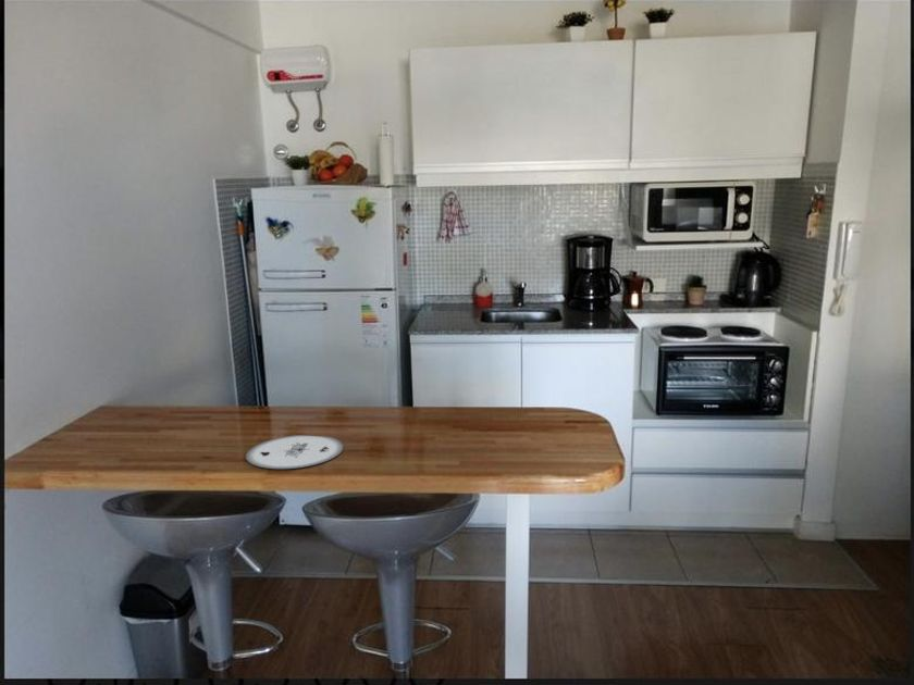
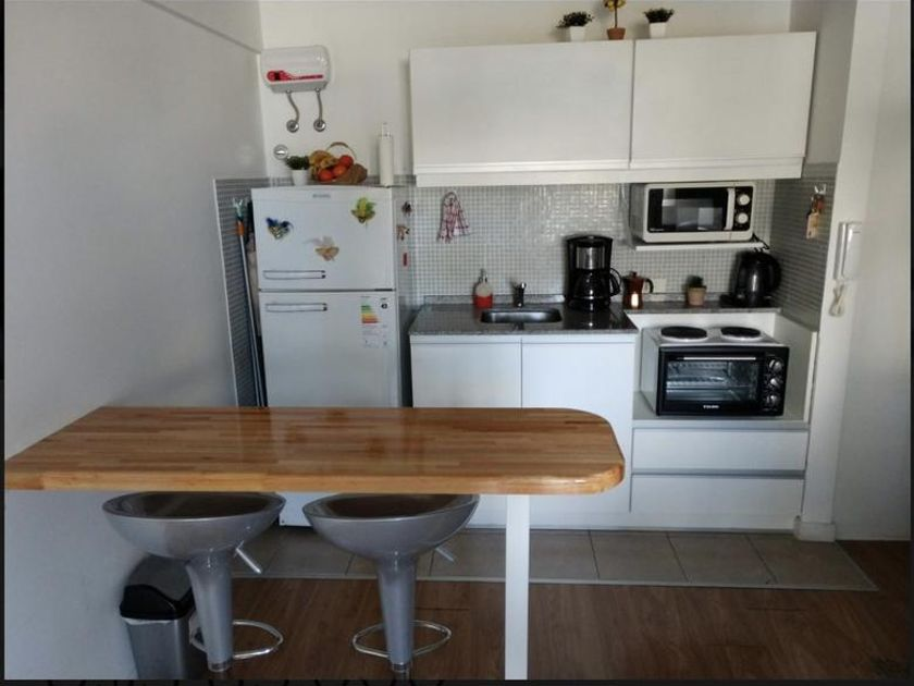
- plate (295, 449)
